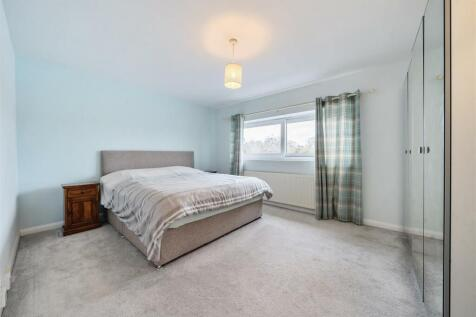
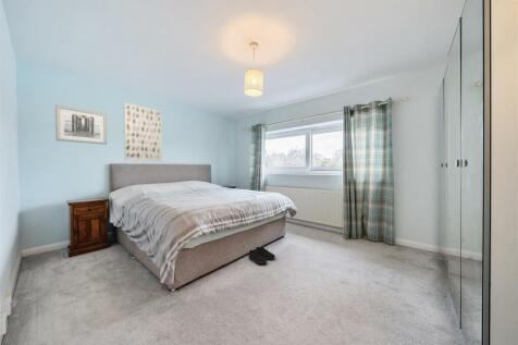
+ shoe (260, 254)
+ wall art (83, 126)
+ wall art (144, 134)
